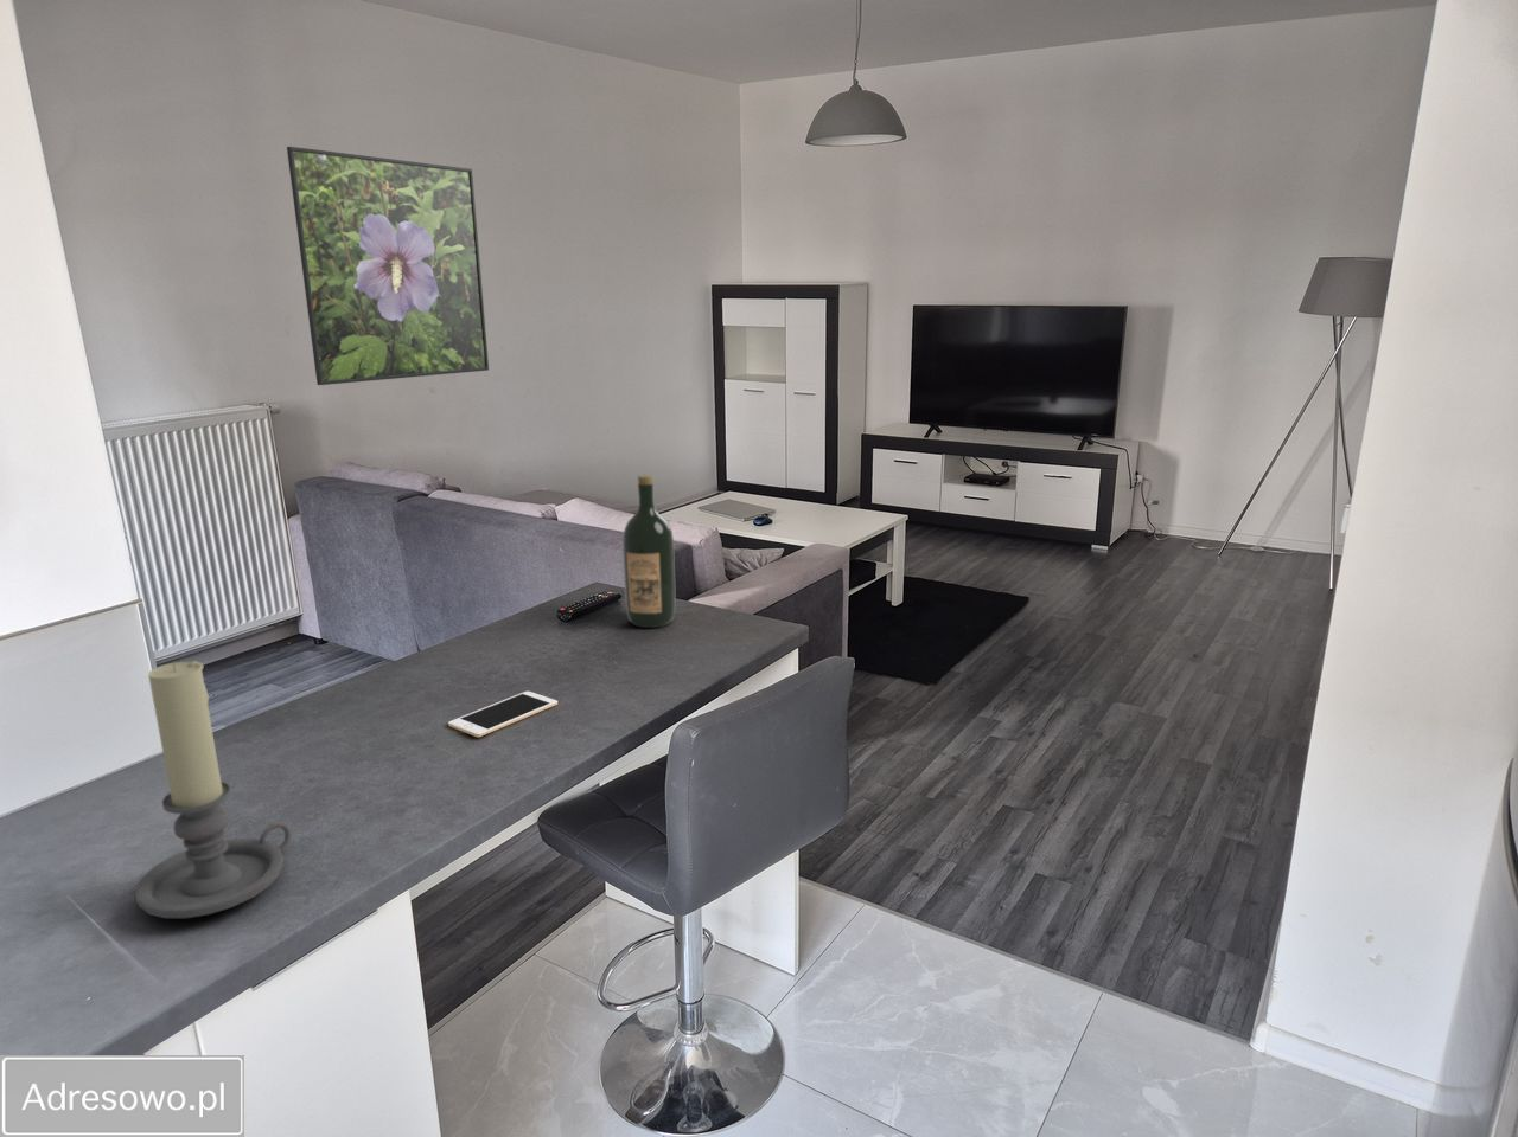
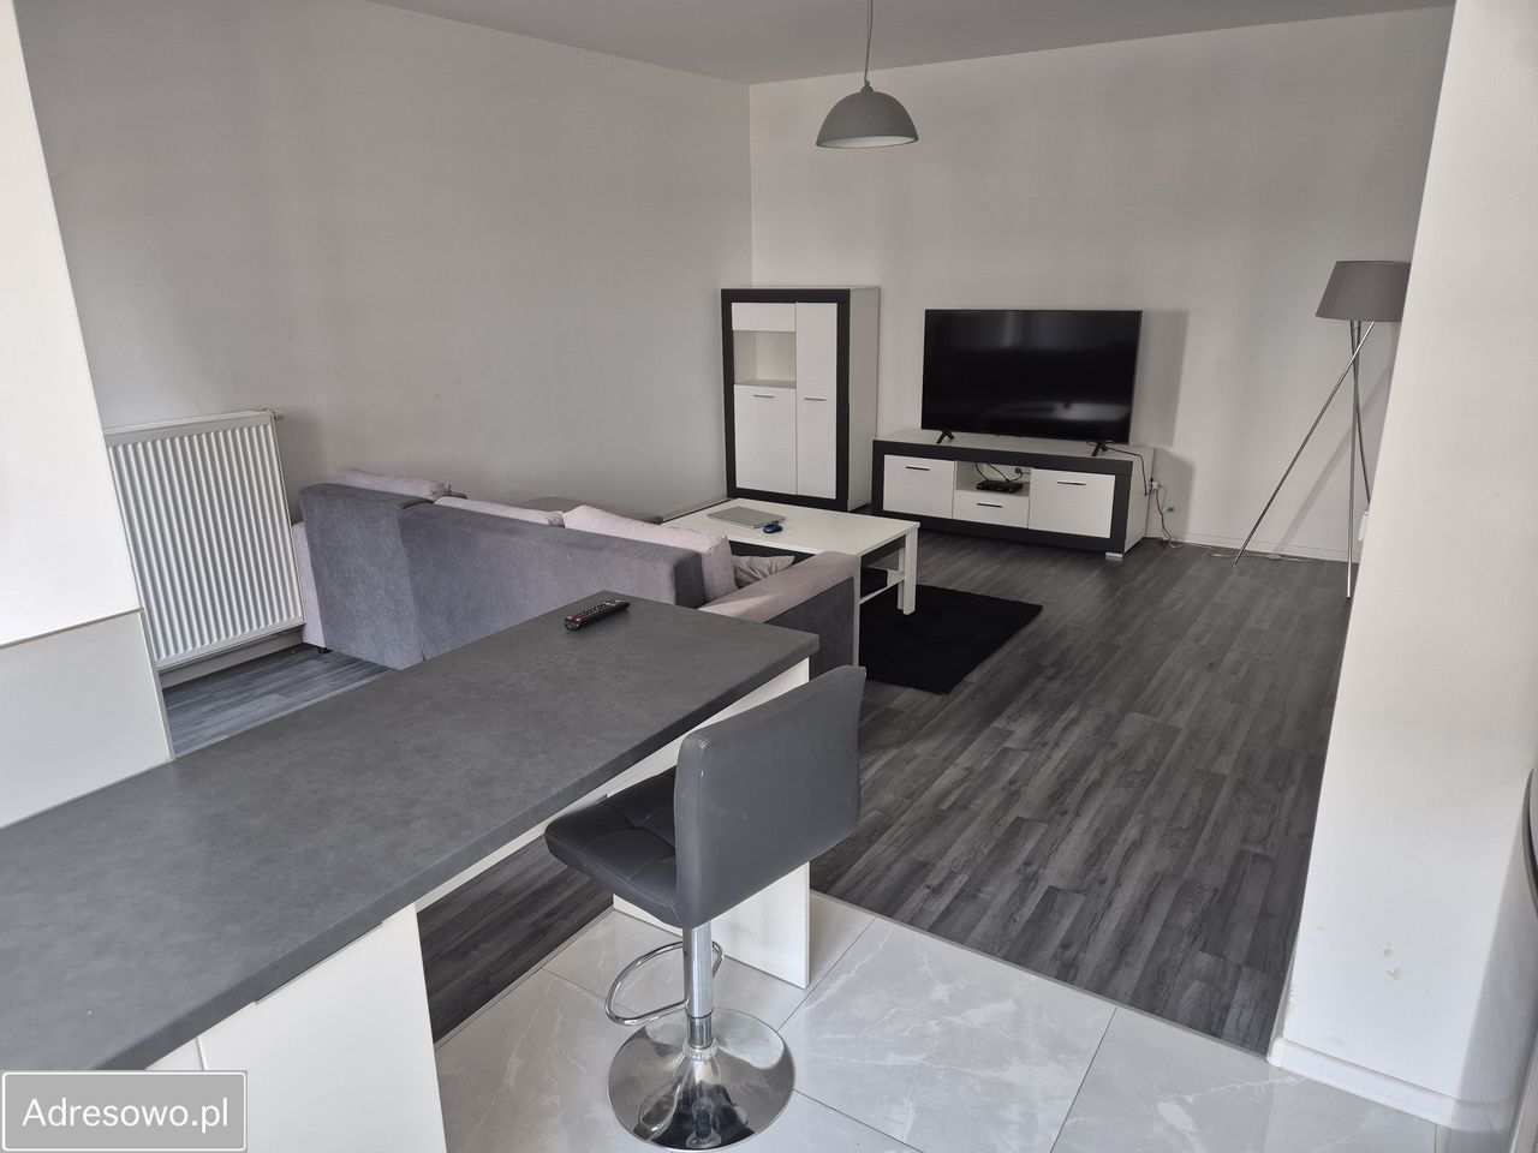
- cell phone (504, 713)
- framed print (398, 270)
- wine bottle (648, 551)
- candle holder (208, 775)
